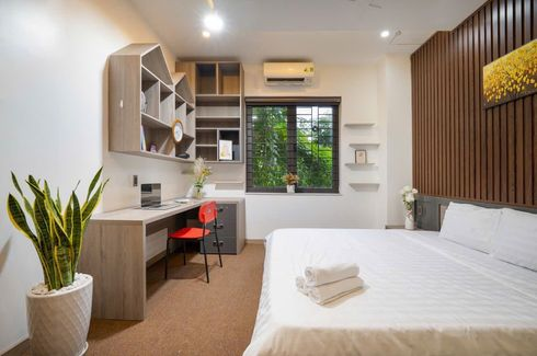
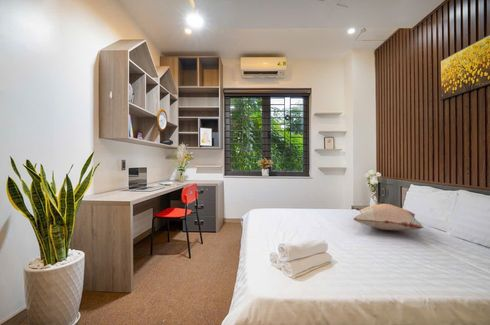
+ decorative pillow (384, 216)
